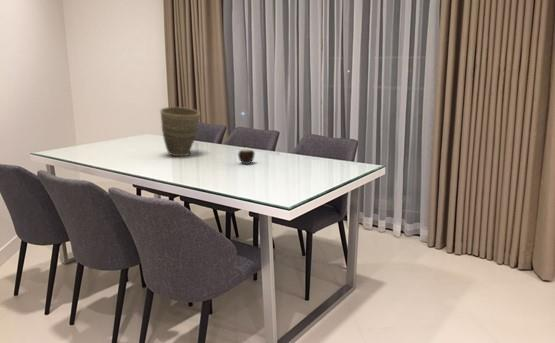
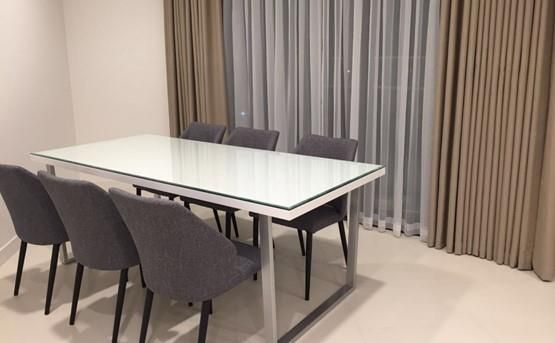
- candle (246, 155)
- vase (181, 131)
